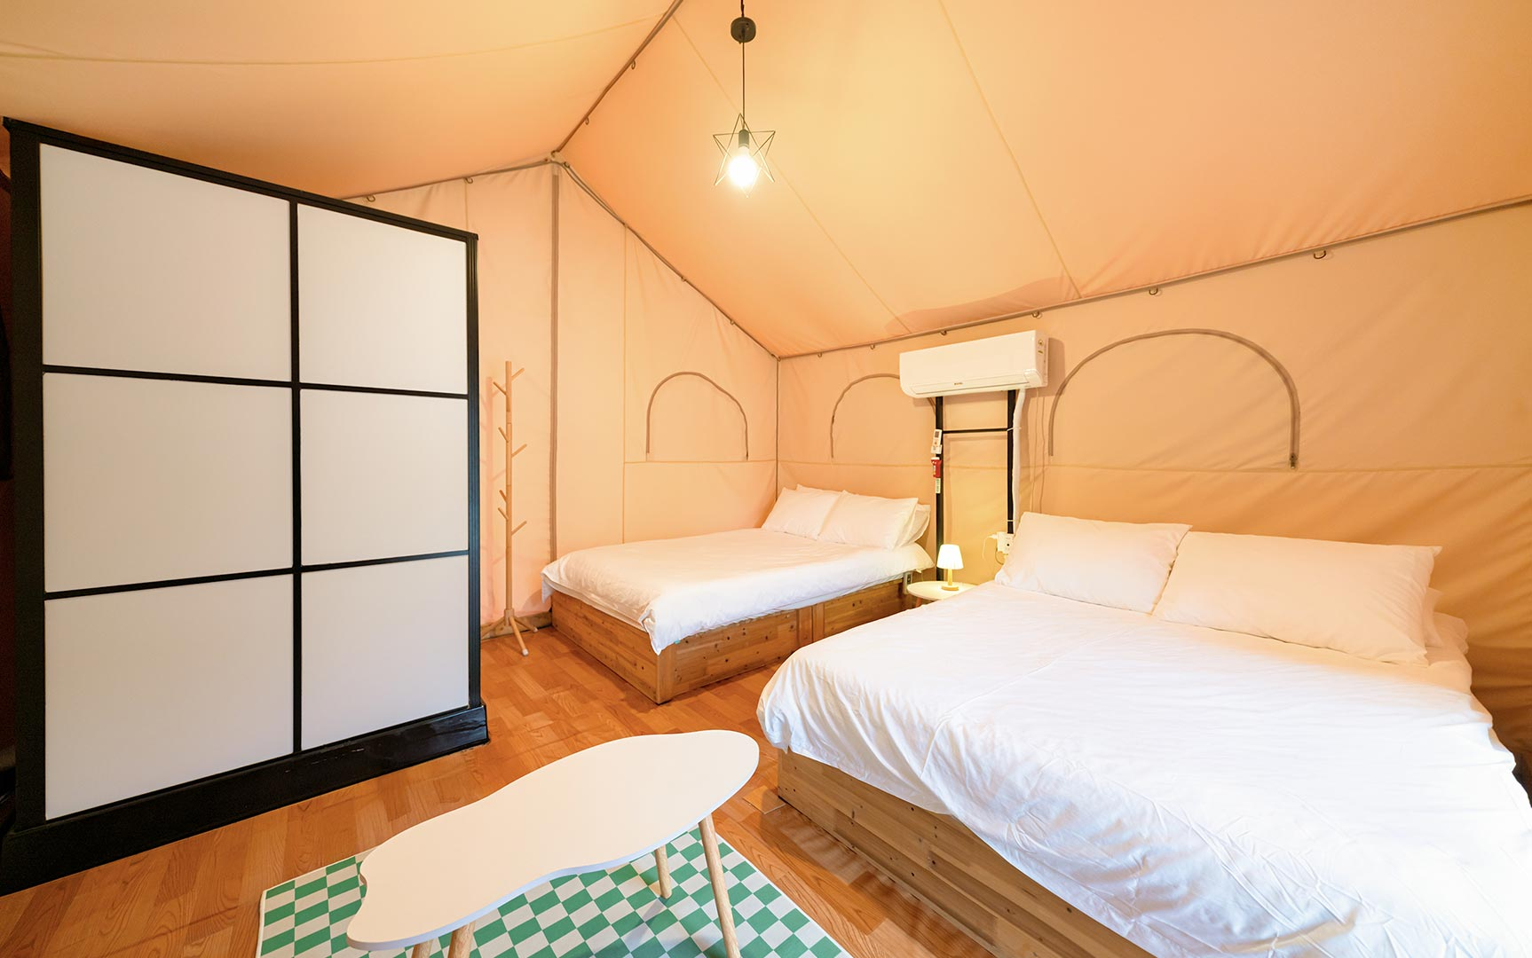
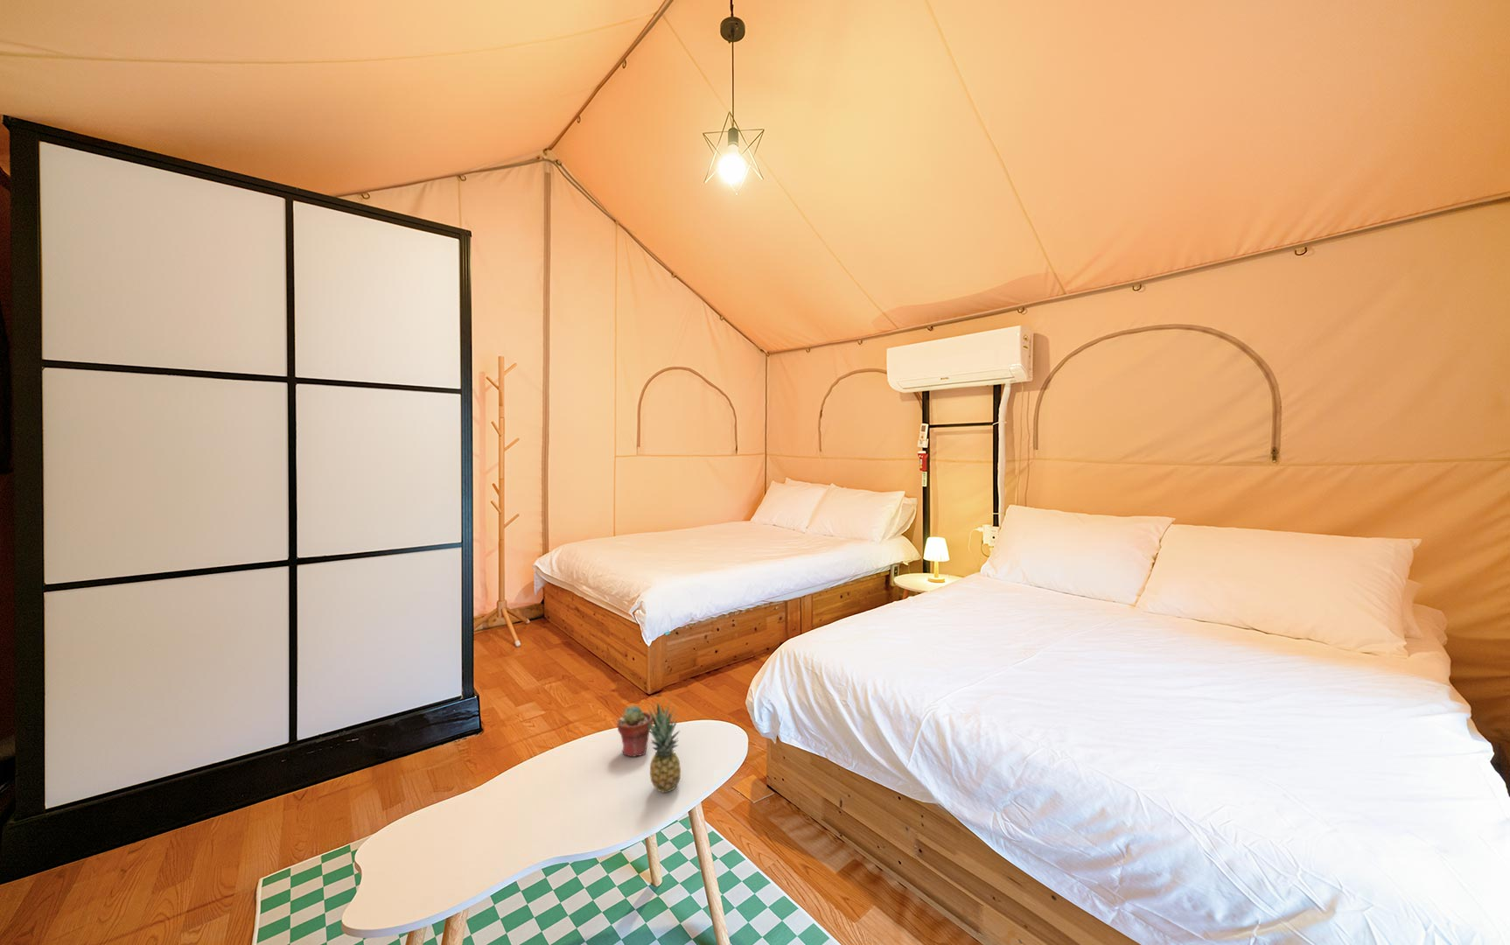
+ fruit (663, 746)
+ potted succulent (635, 728)
